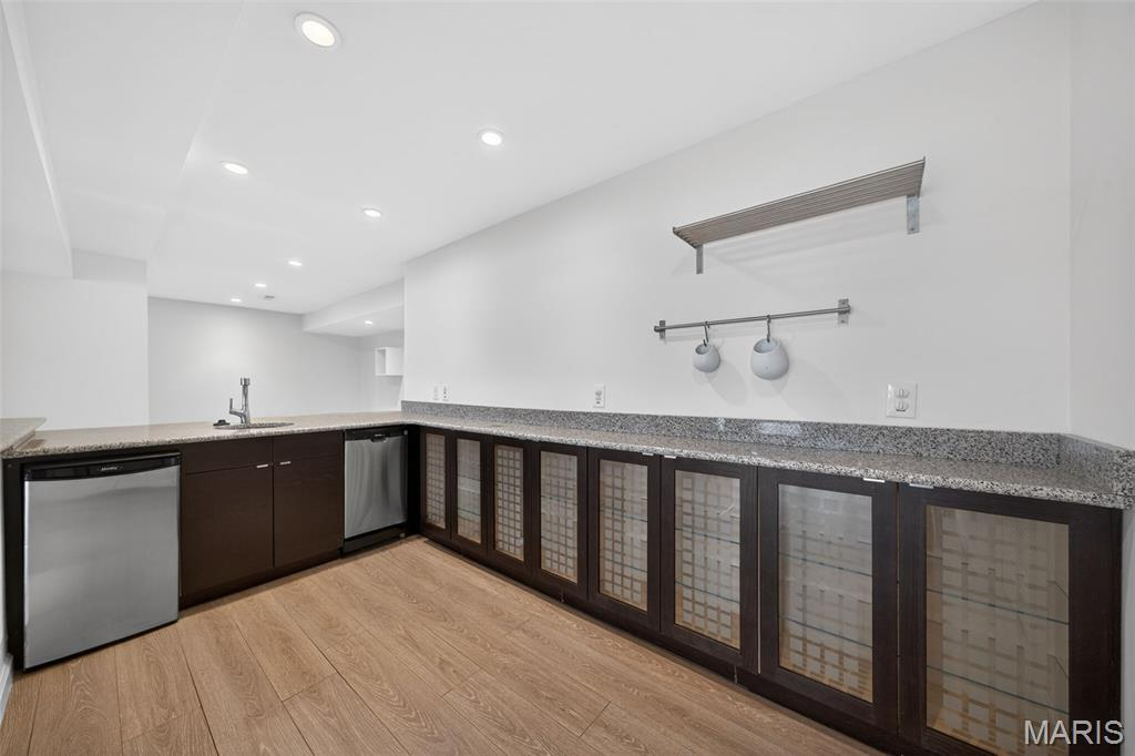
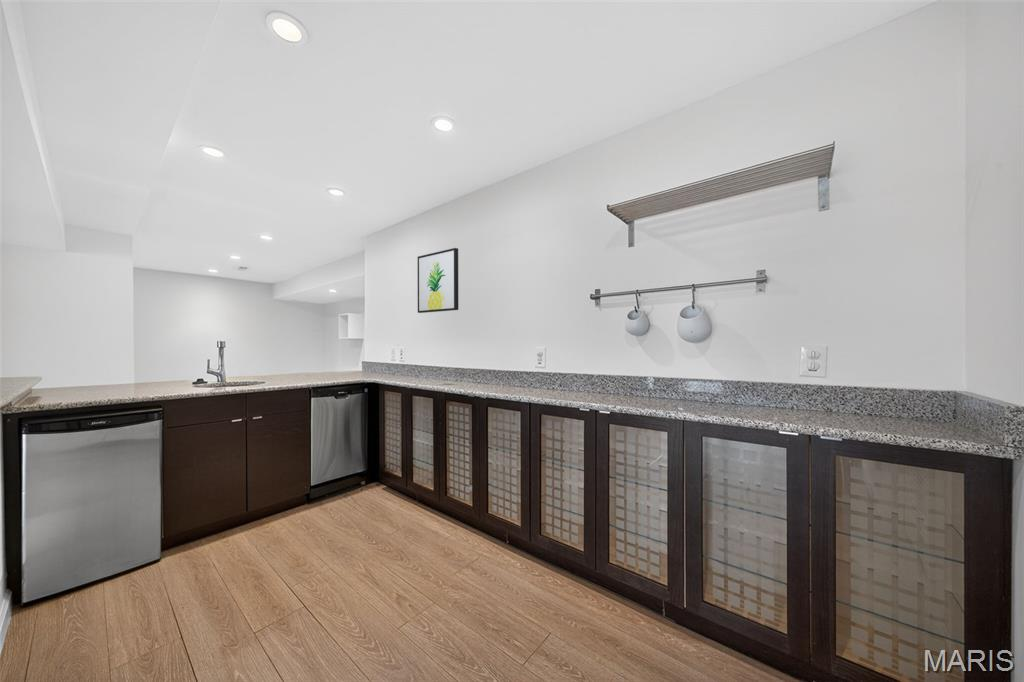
+ wall art (437, 282)
